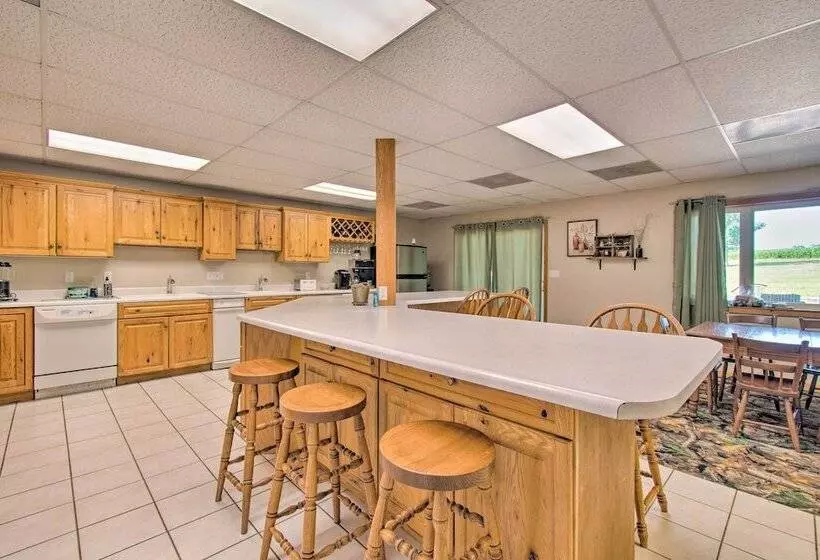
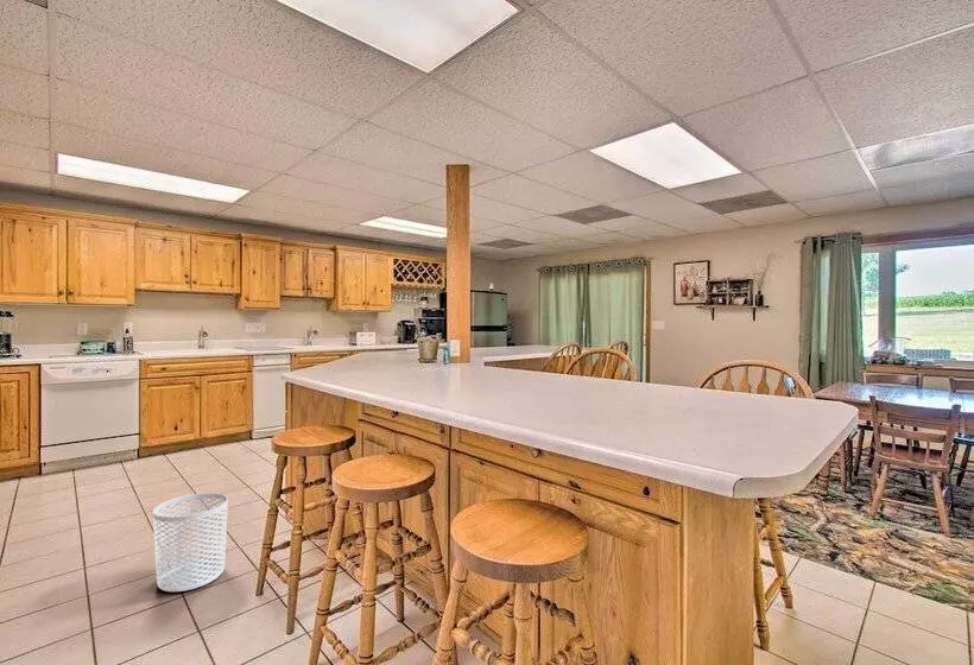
+ waste bin (191, 540)
